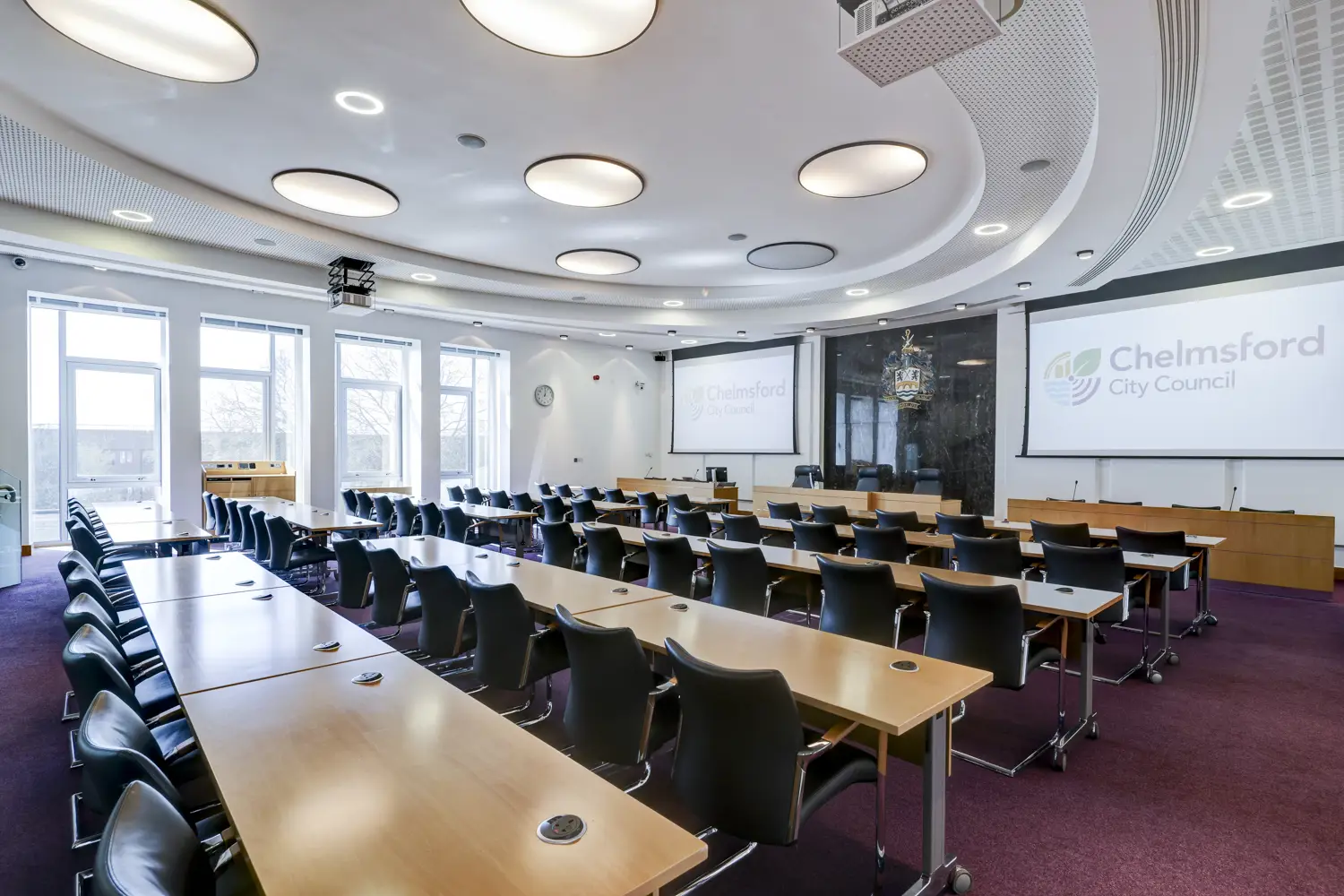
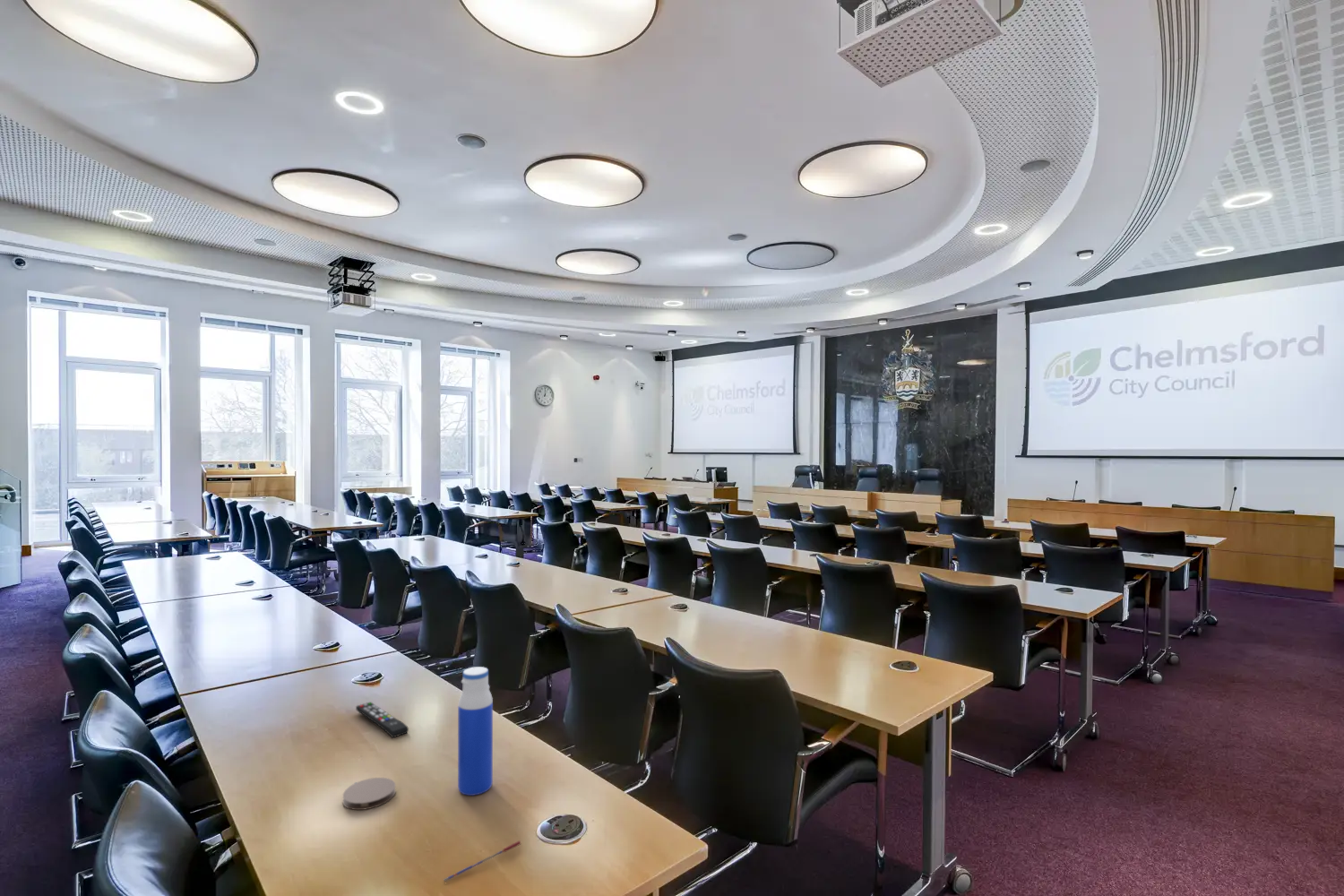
+ pen (483, 860)
+ remote control (381, 718)
+ coaster (369, 793)
+ water bottle (475, 728)
